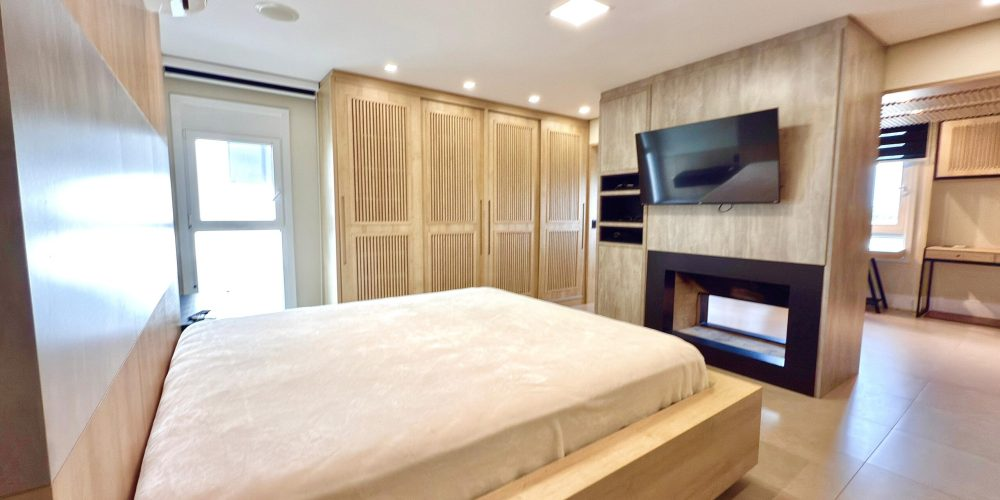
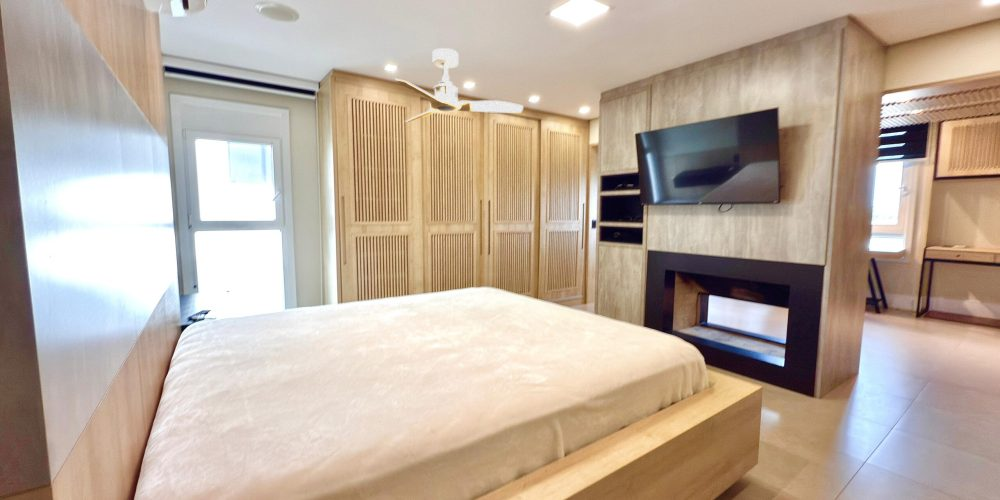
+ ceiling fan (456, 87)
